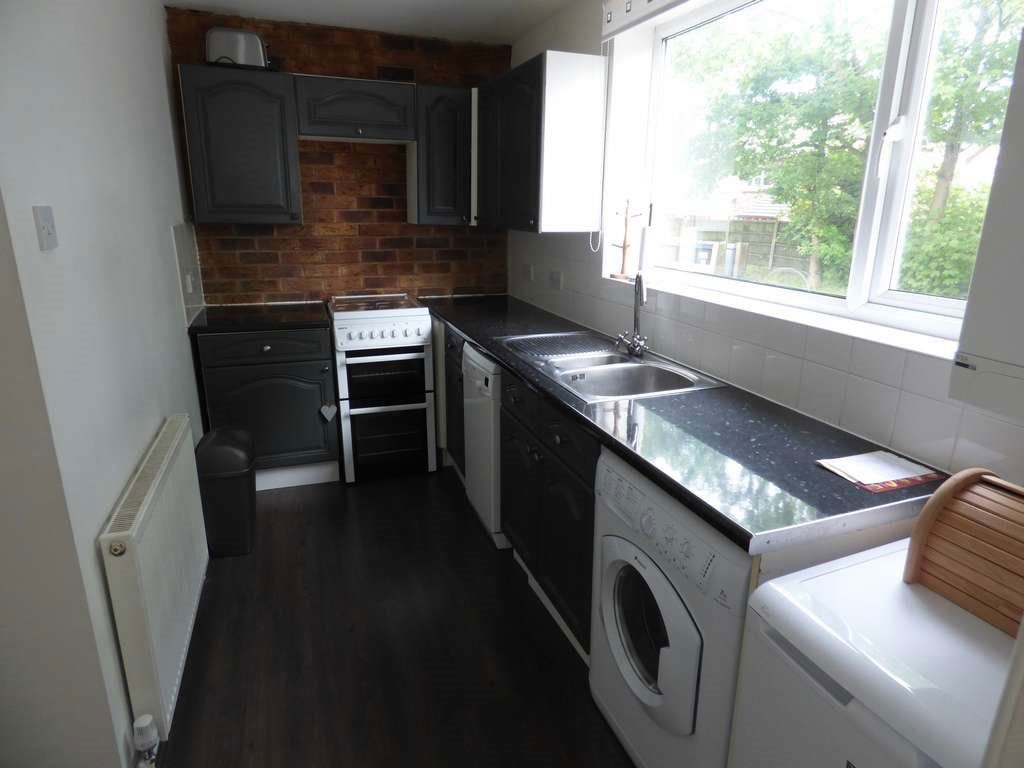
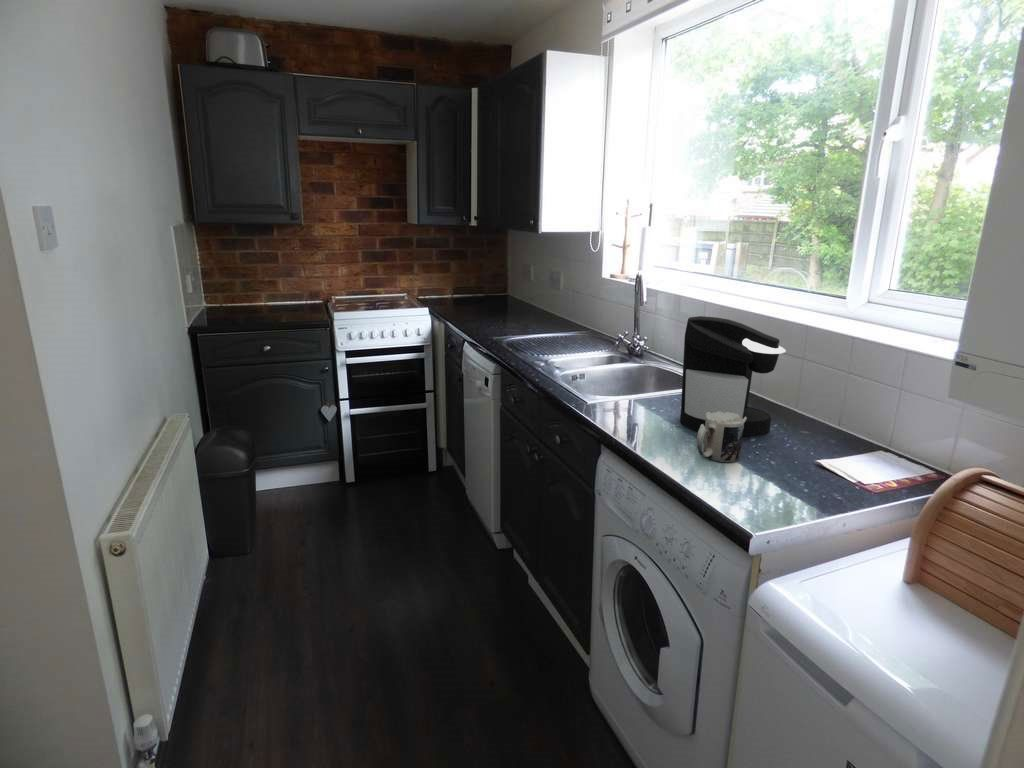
+ coffee maker (731, 373)
+ mug (716, 436)
